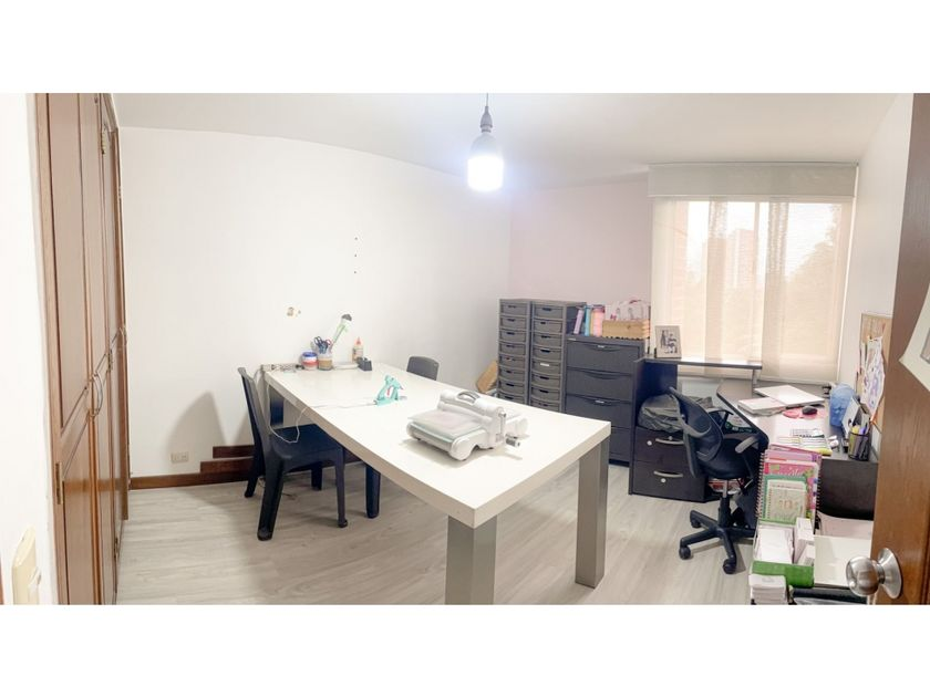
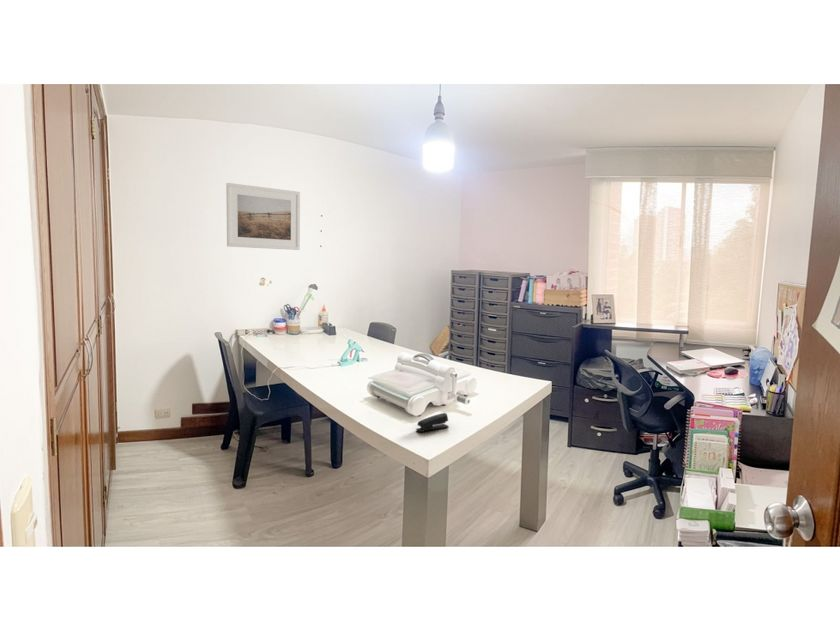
+ stapler (432, 421)
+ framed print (264, 218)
